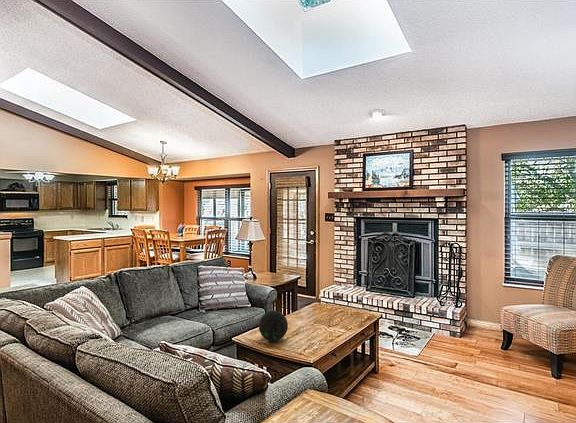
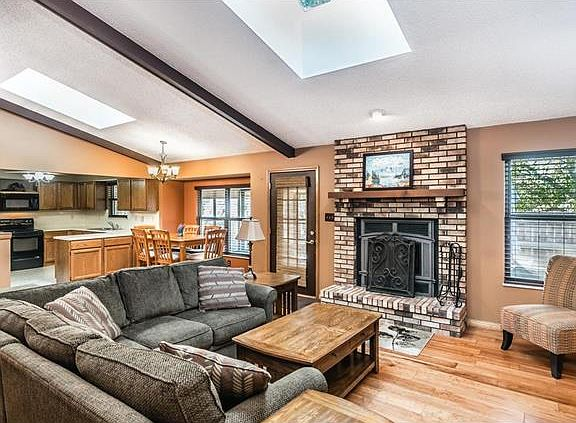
- decorative orb (273, 325)
